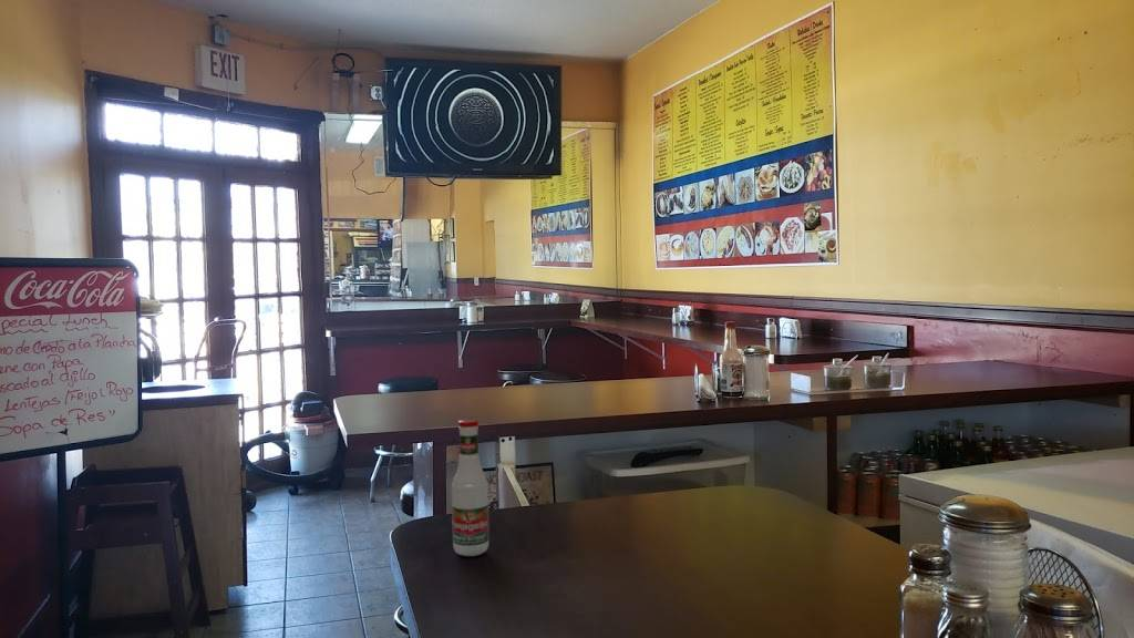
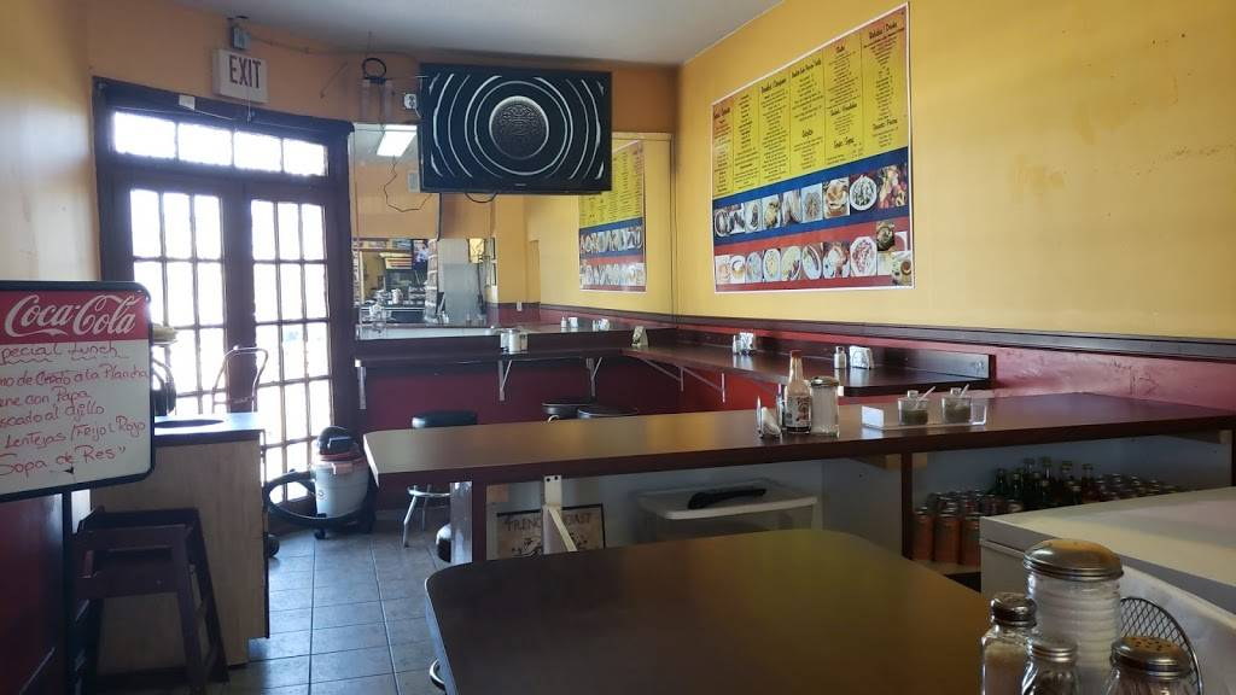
- tabasco sauce (470, 486)
